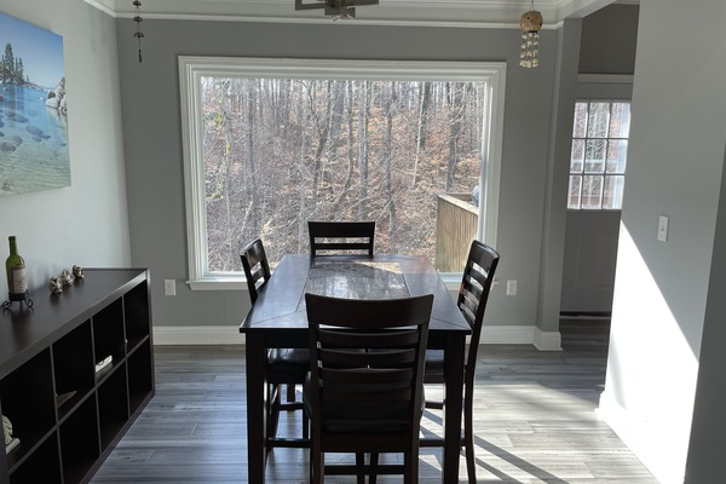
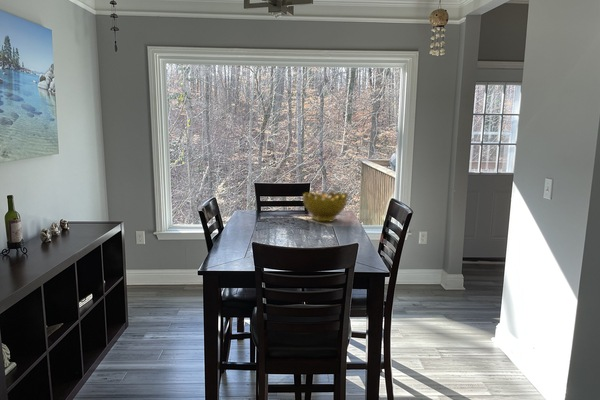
+ decorative bowl (324, 205)
